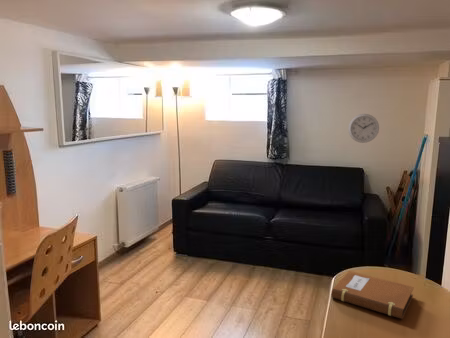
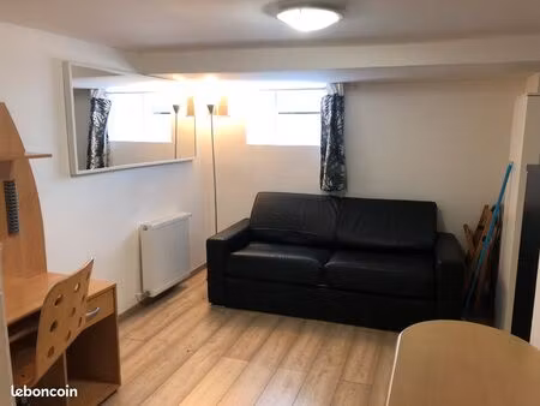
- wall clock (363, 128)
- notebook (370, 292)
